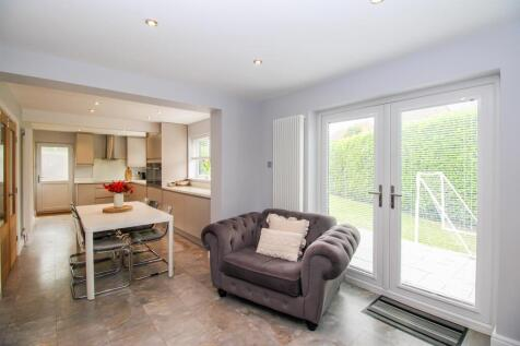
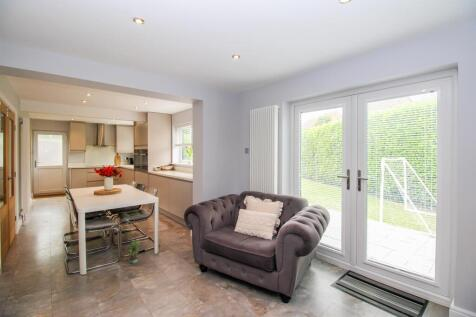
+ potted plant (133, 250)
